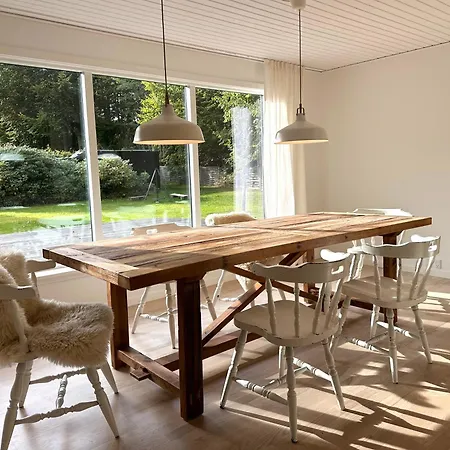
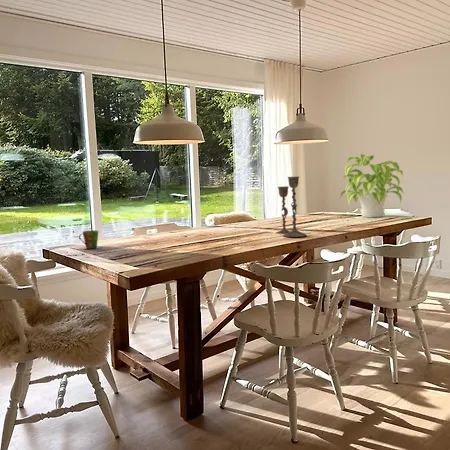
+ candlestick (291, 205)
+ cup (88, 239)
+ plant (371, 185)
